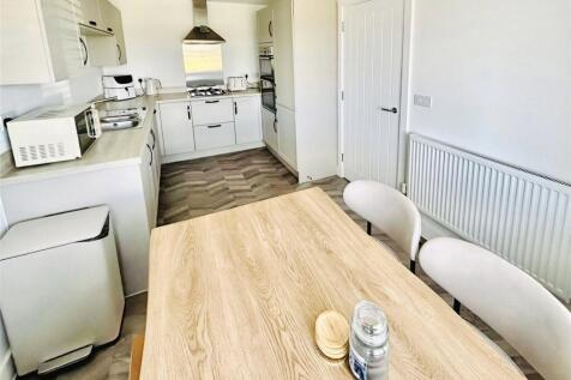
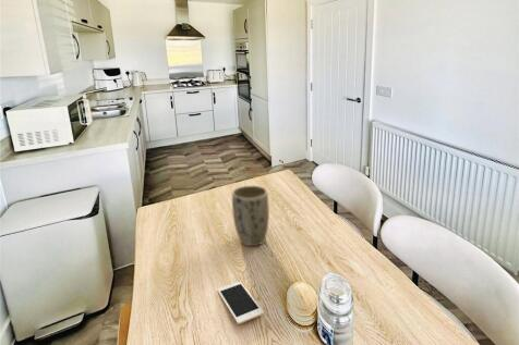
+ cell phone (239, 300)
+ plant pot (251, 215)
